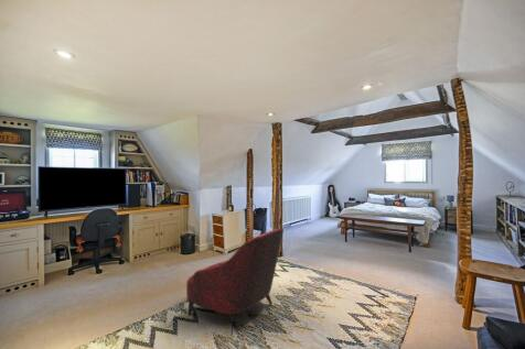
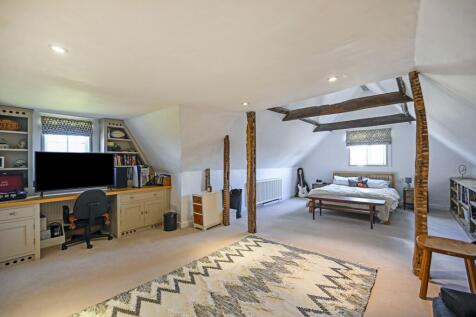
- armchair (238, 268)
